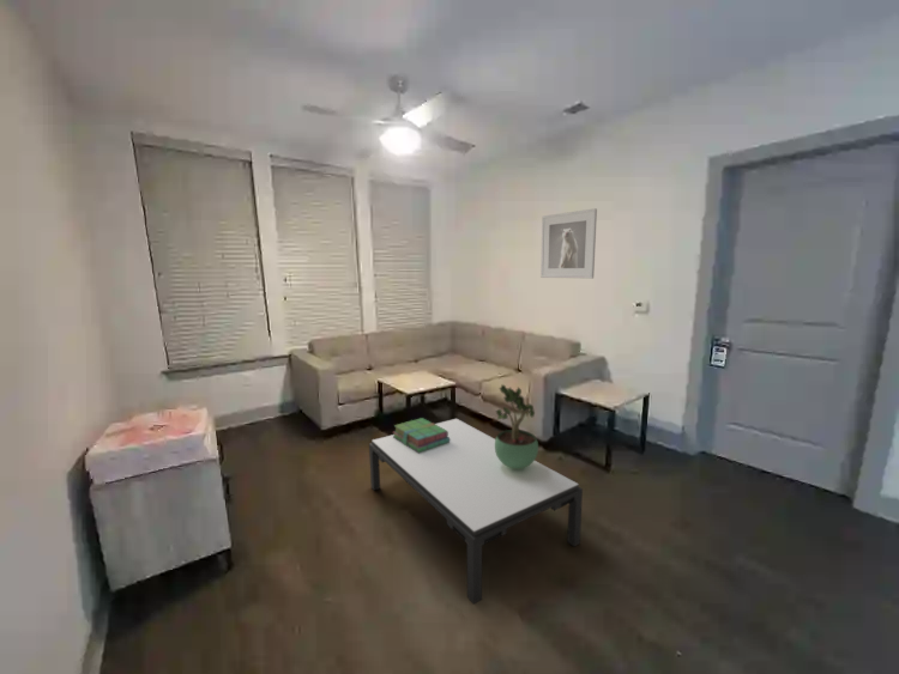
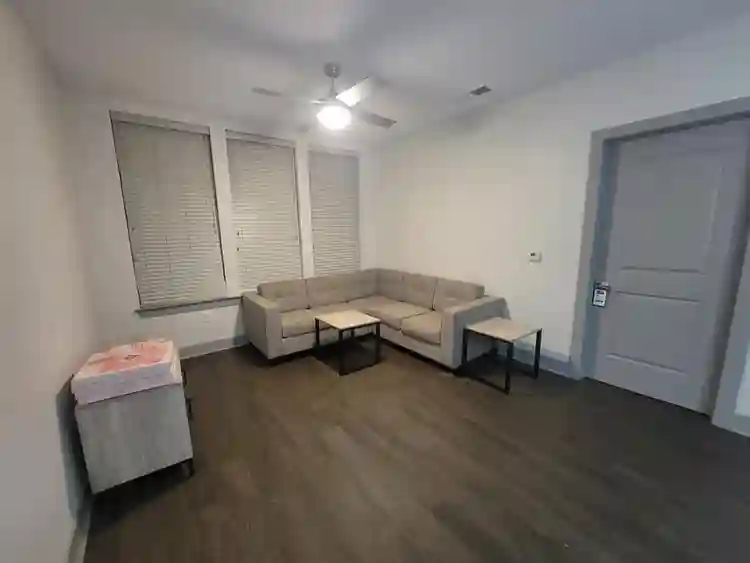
- stack of books (421, 433)
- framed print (566, 245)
- coffee table (463, 486)
- potted plant (518, 426)
